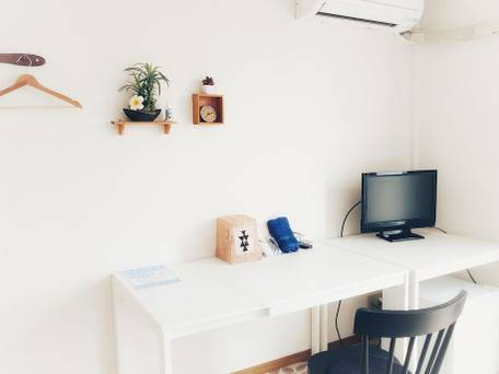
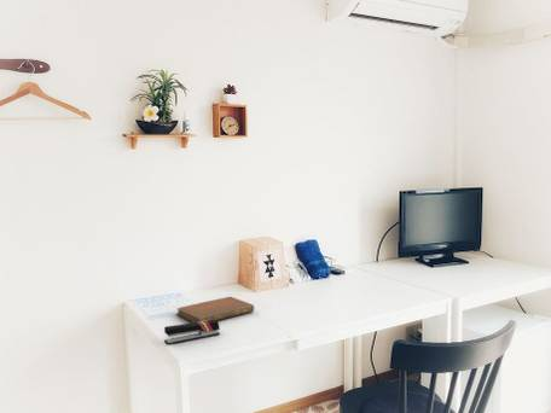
+ notebook (215, 309)
+ stapler (192, 330)
